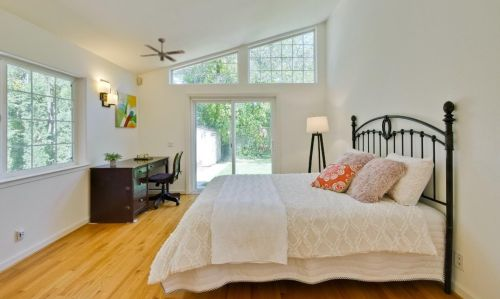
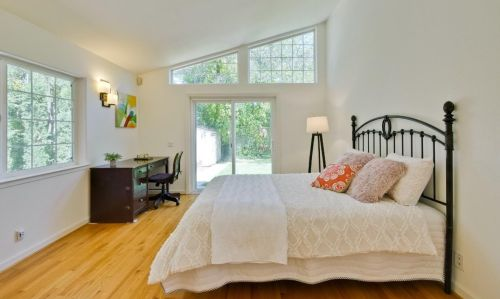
- ceiling fan (162, 50)
